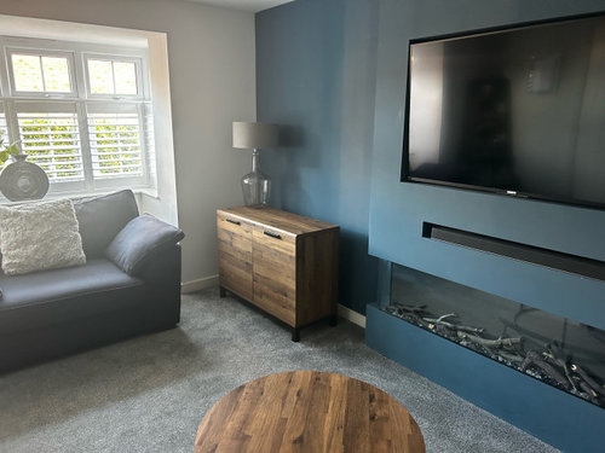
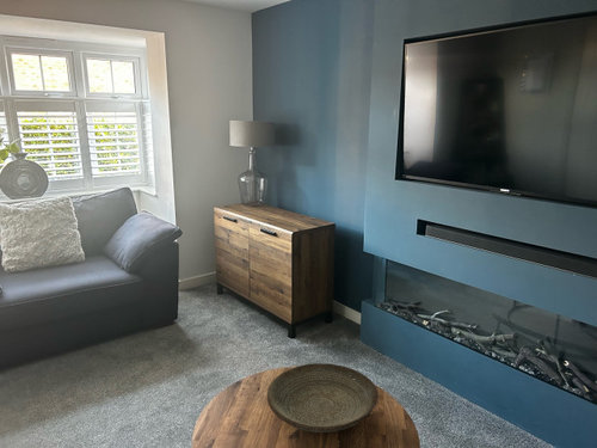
+ decorative bowl (321, 403)
